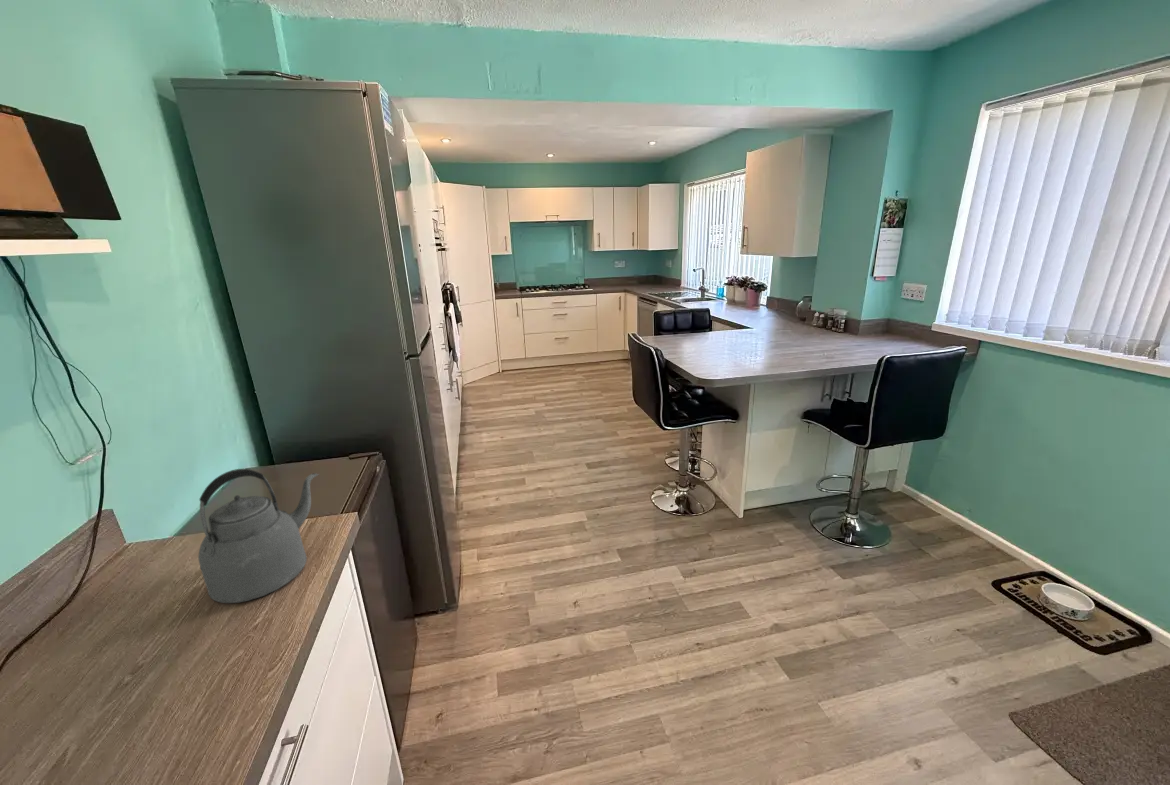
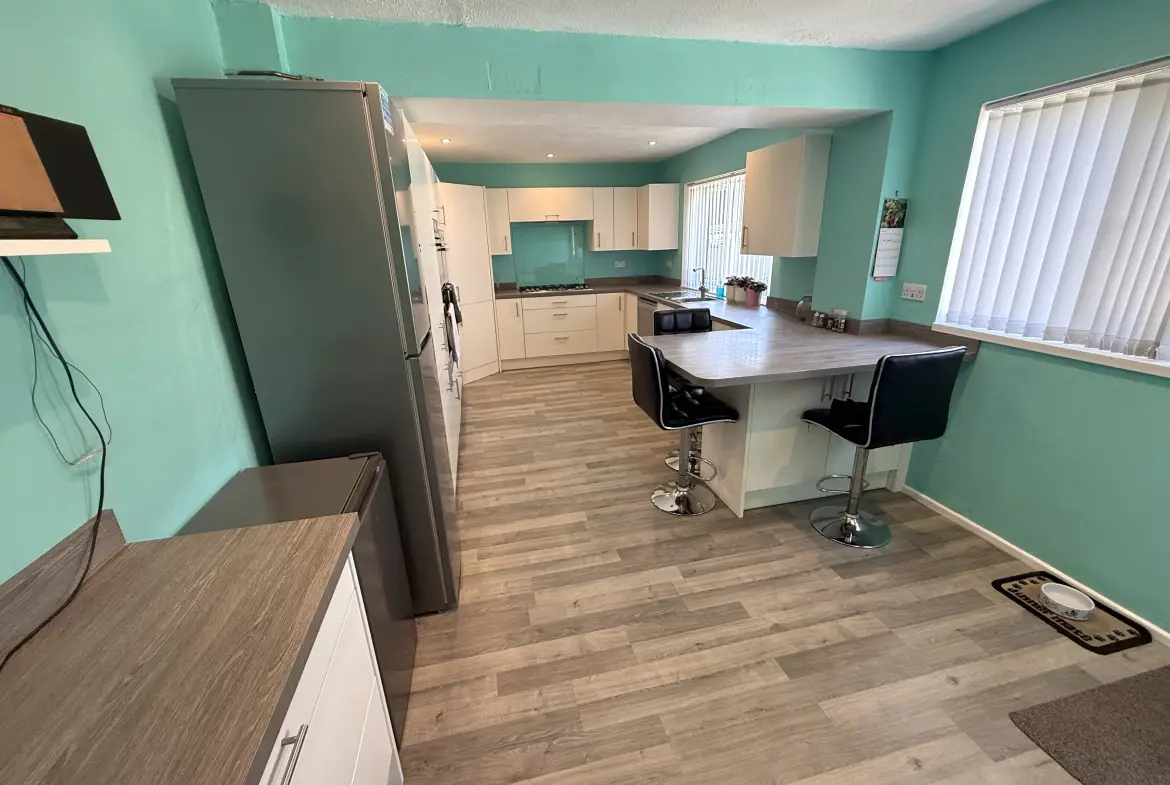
- kettle (266, 515)
